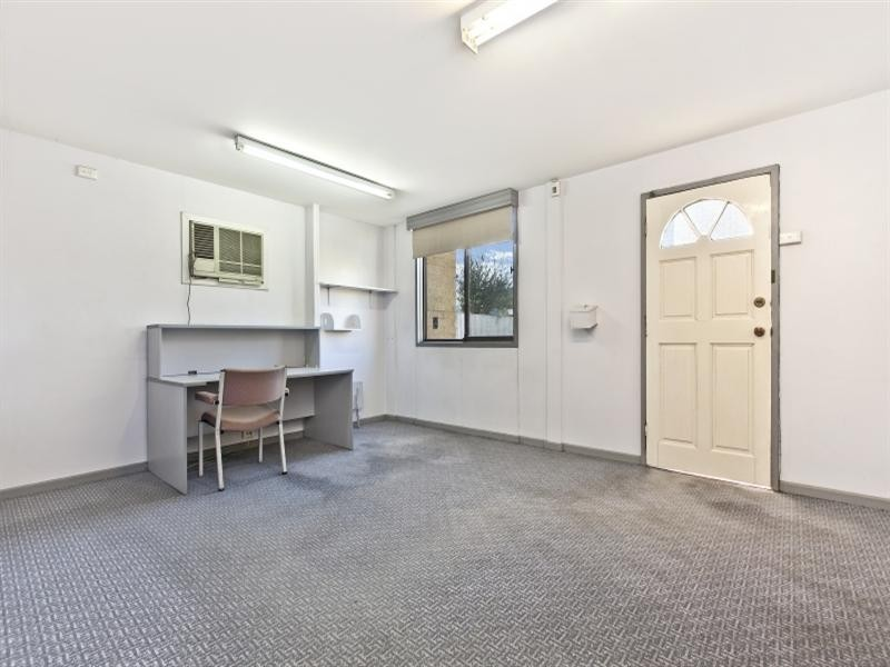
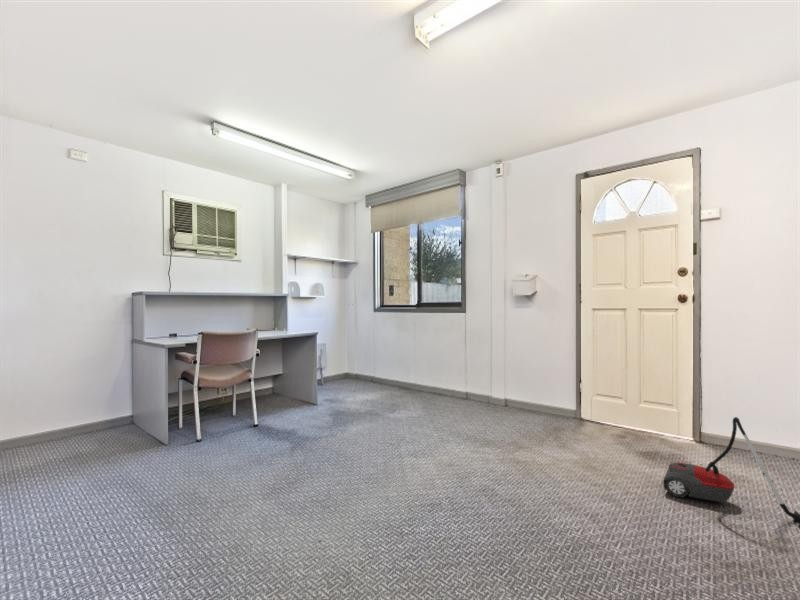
+ vacuum cleaner (724, 455)
